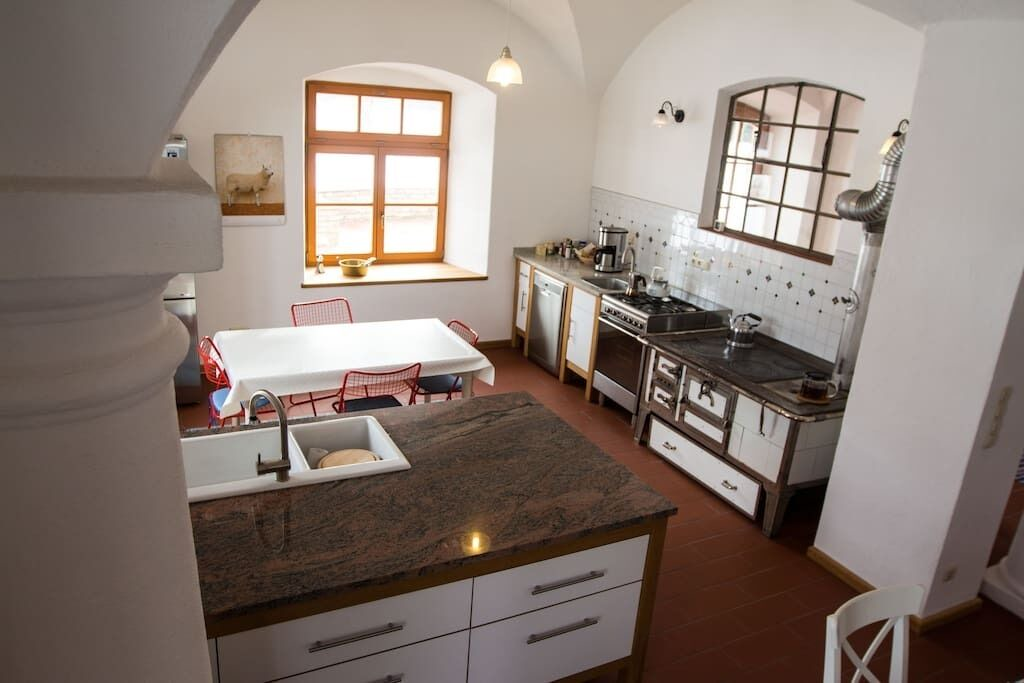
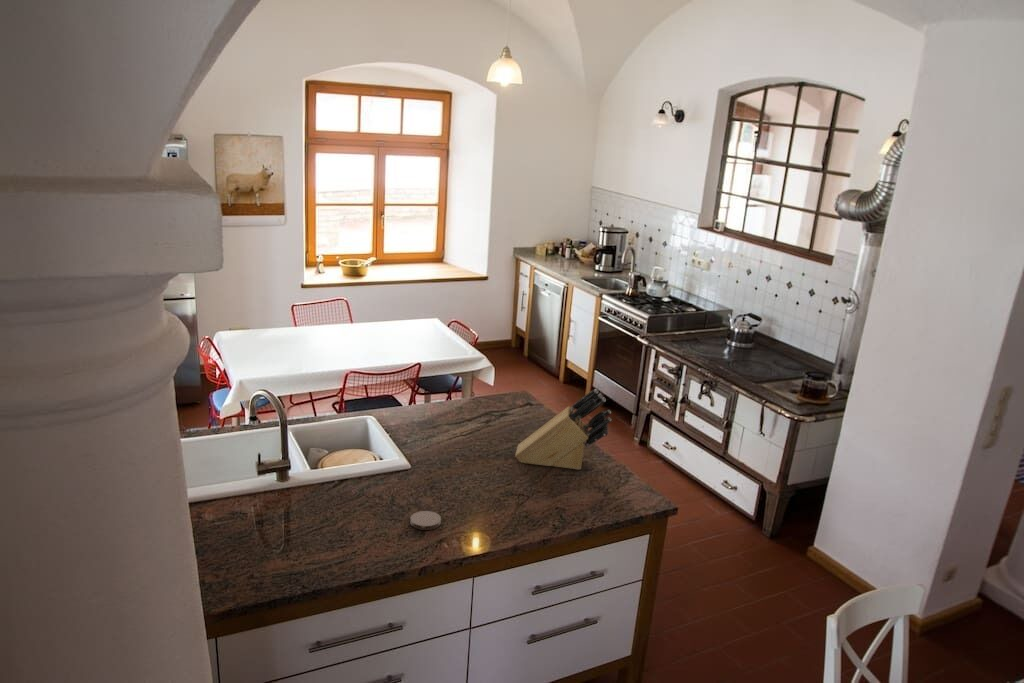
+ coaster (425, 520)
+ knife block (564, 425)
